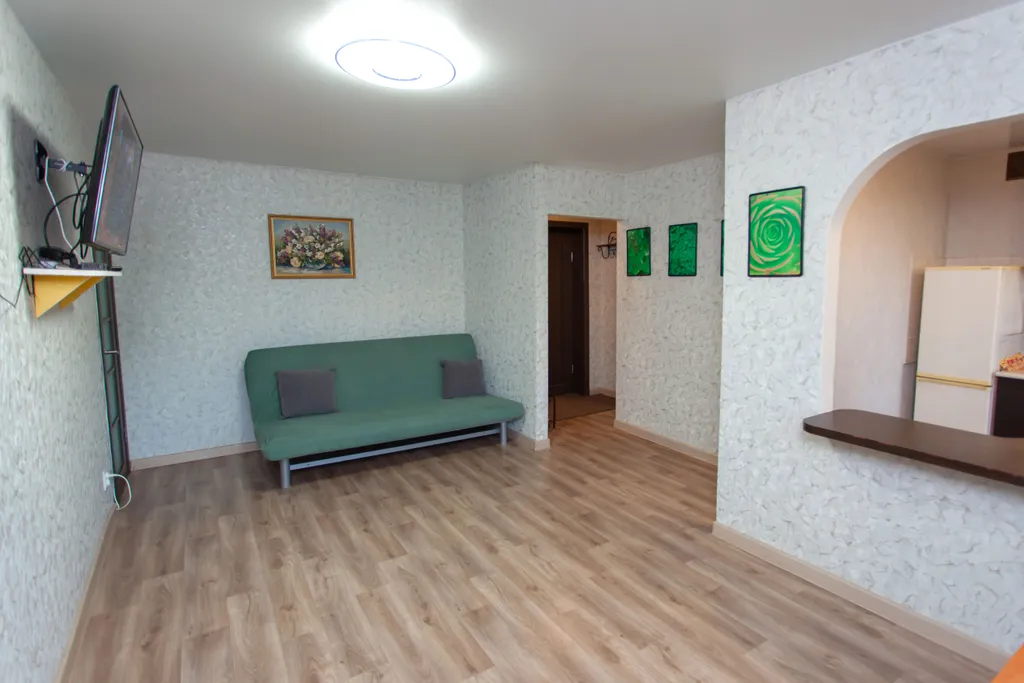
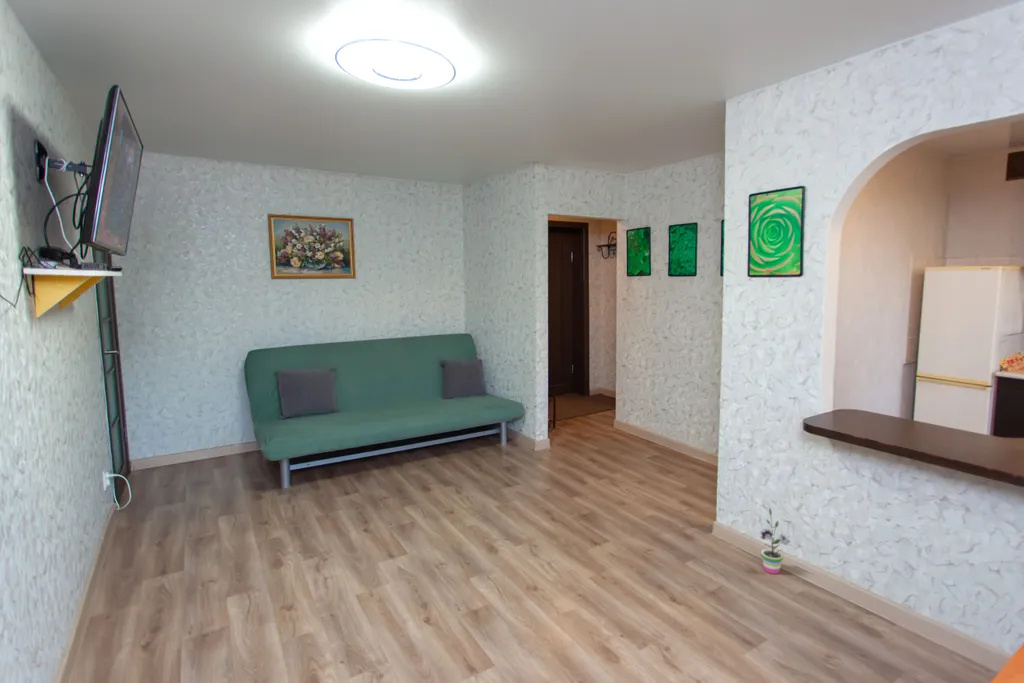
+ potted plant (775, 543)
